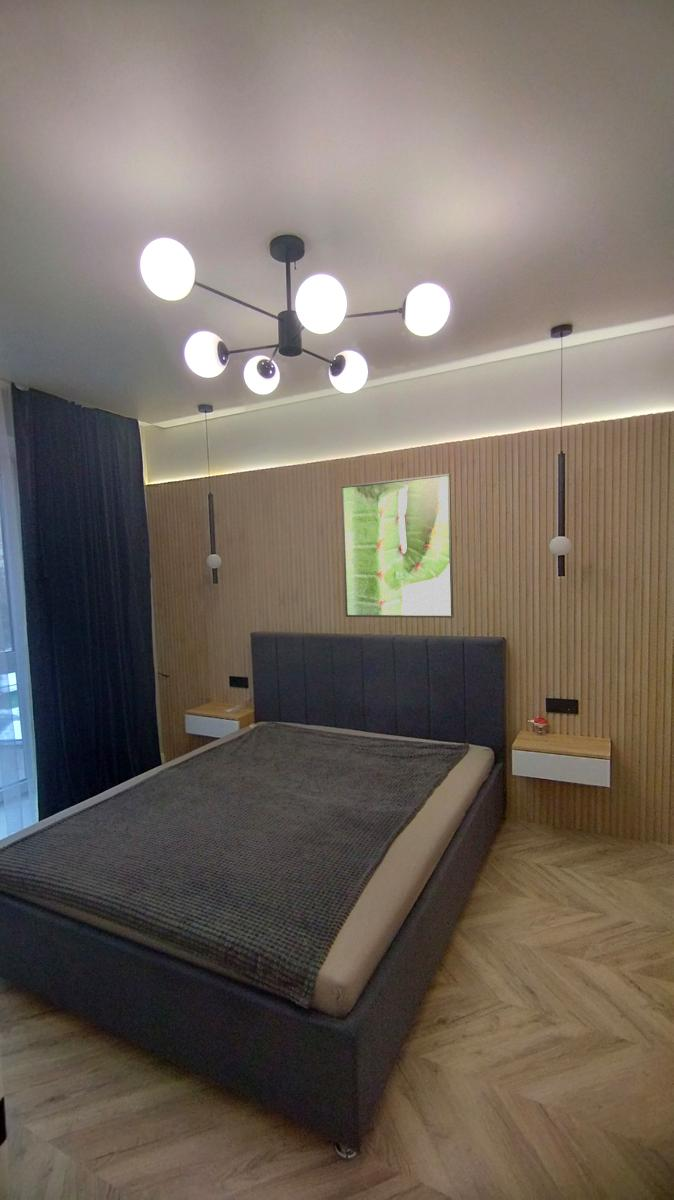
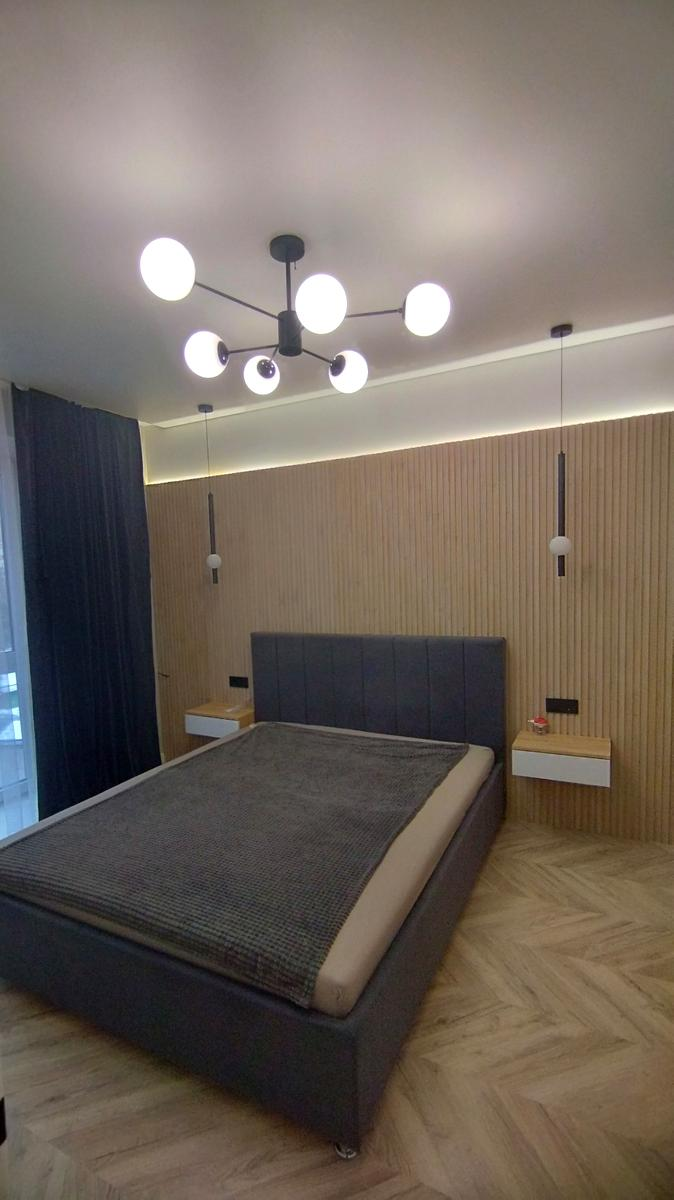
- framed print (395, 549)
